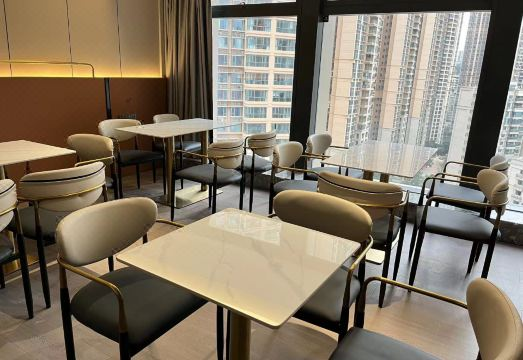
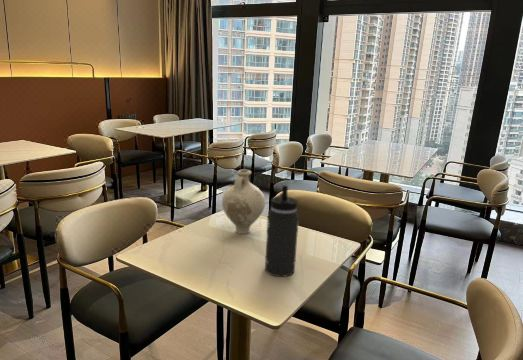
+ decorative vase (243, 201)
+ thermos bottle (282, 227)
